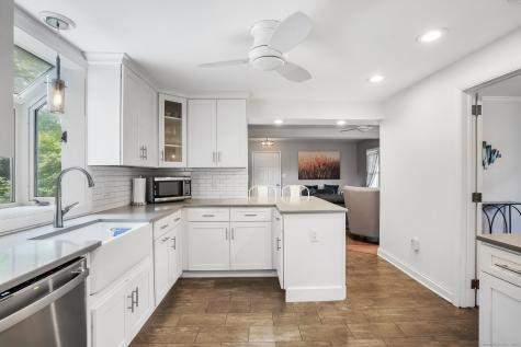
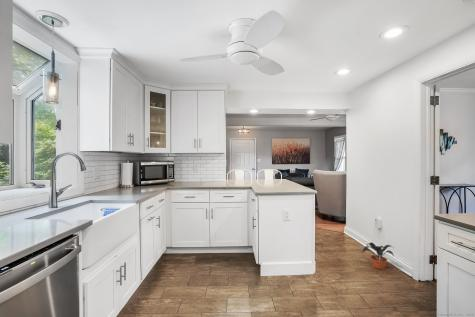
+ potted plant (376, 255)
